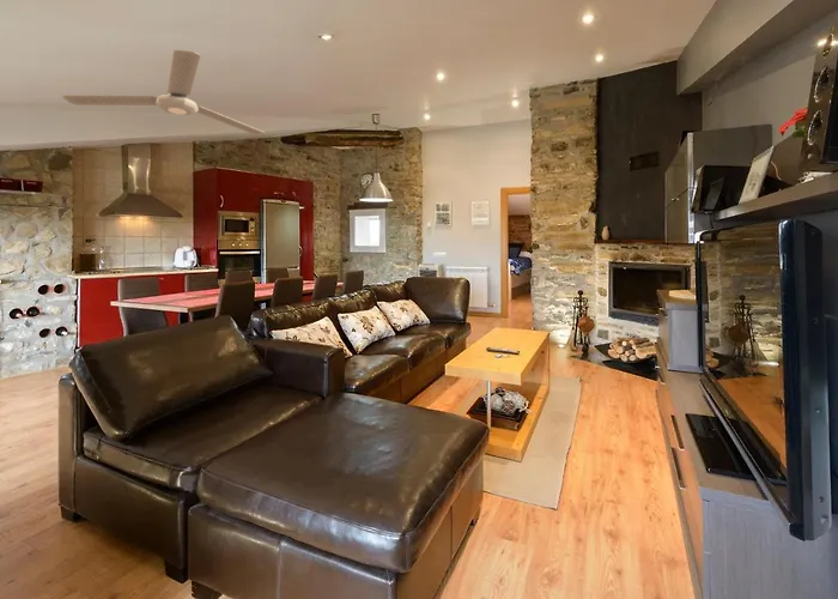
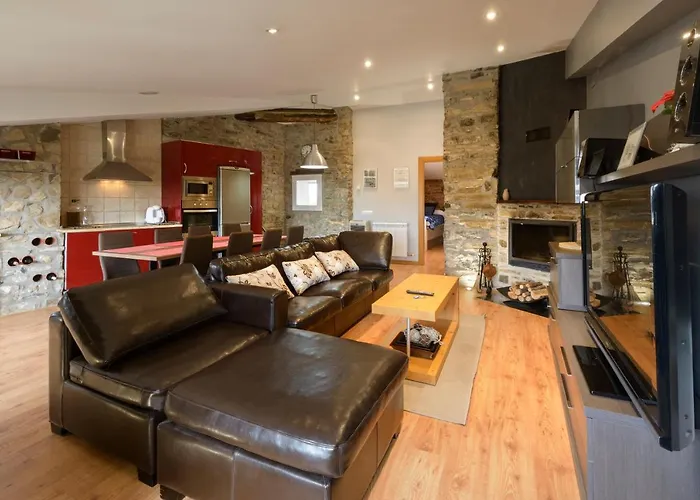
- ceiling fan (172, 84)
